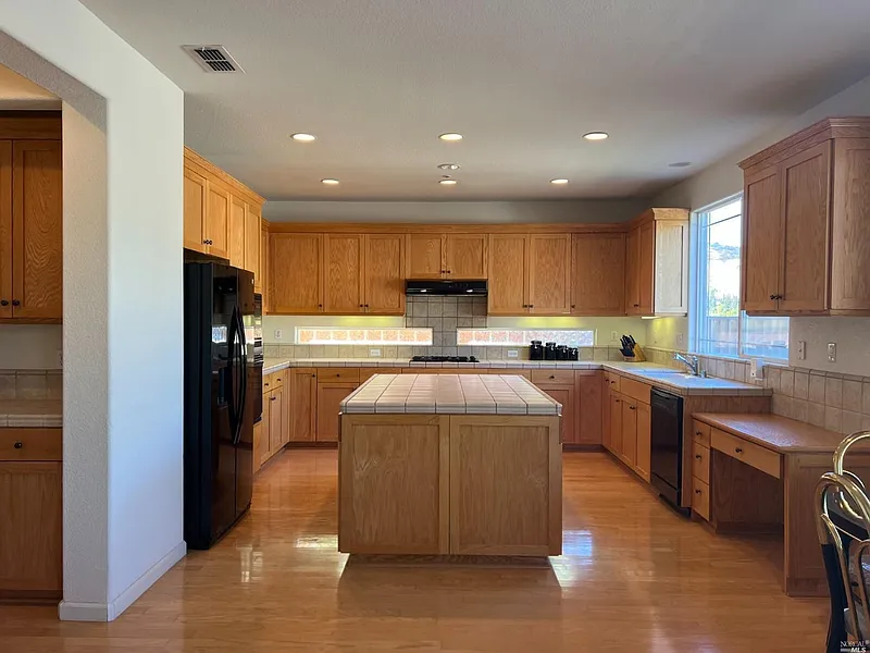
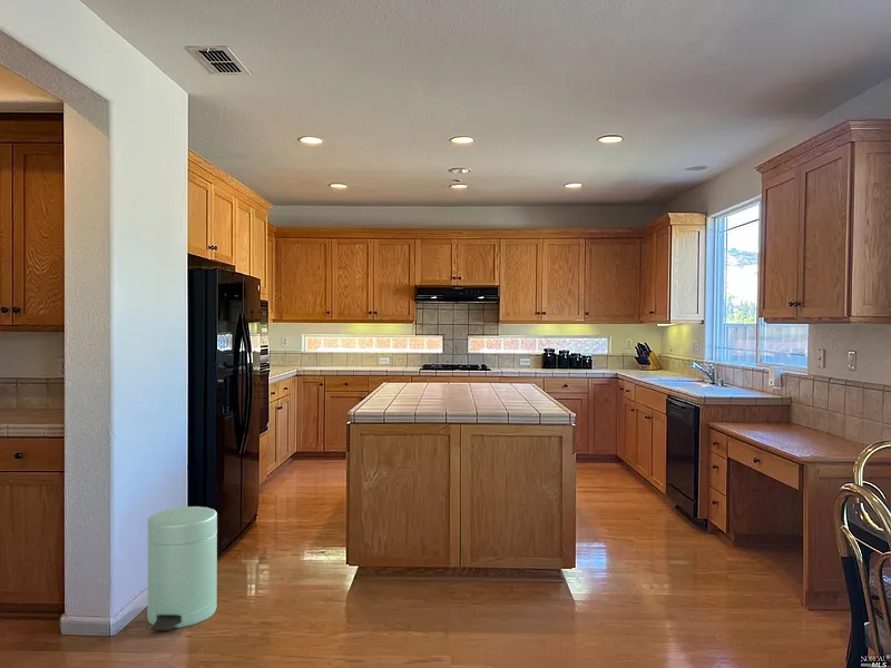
+ trash can (179, 566)
